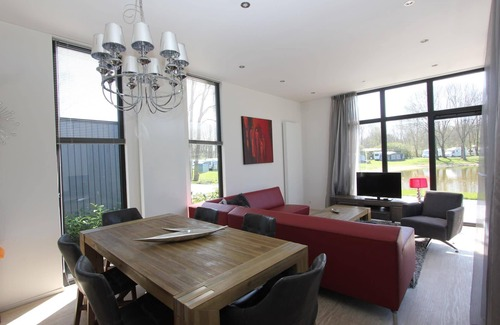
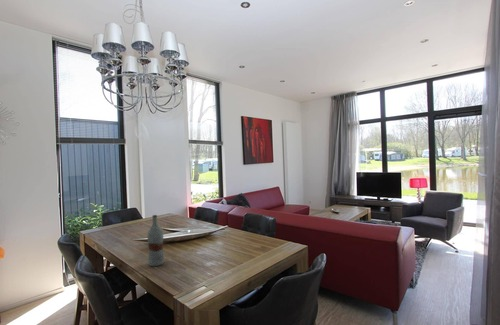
+ bottle (155, 239)
